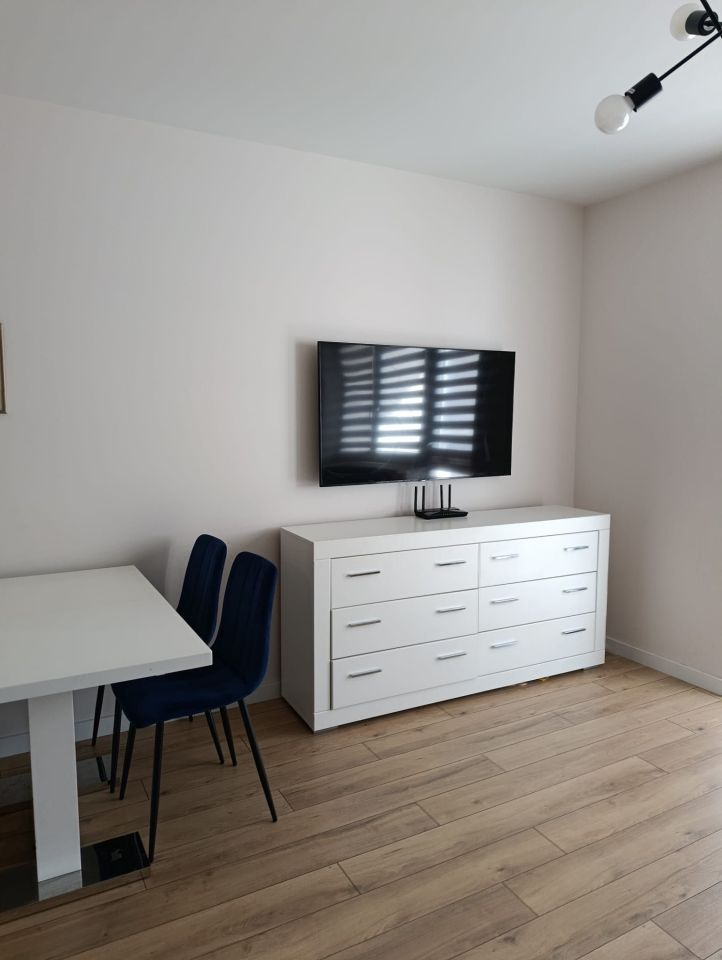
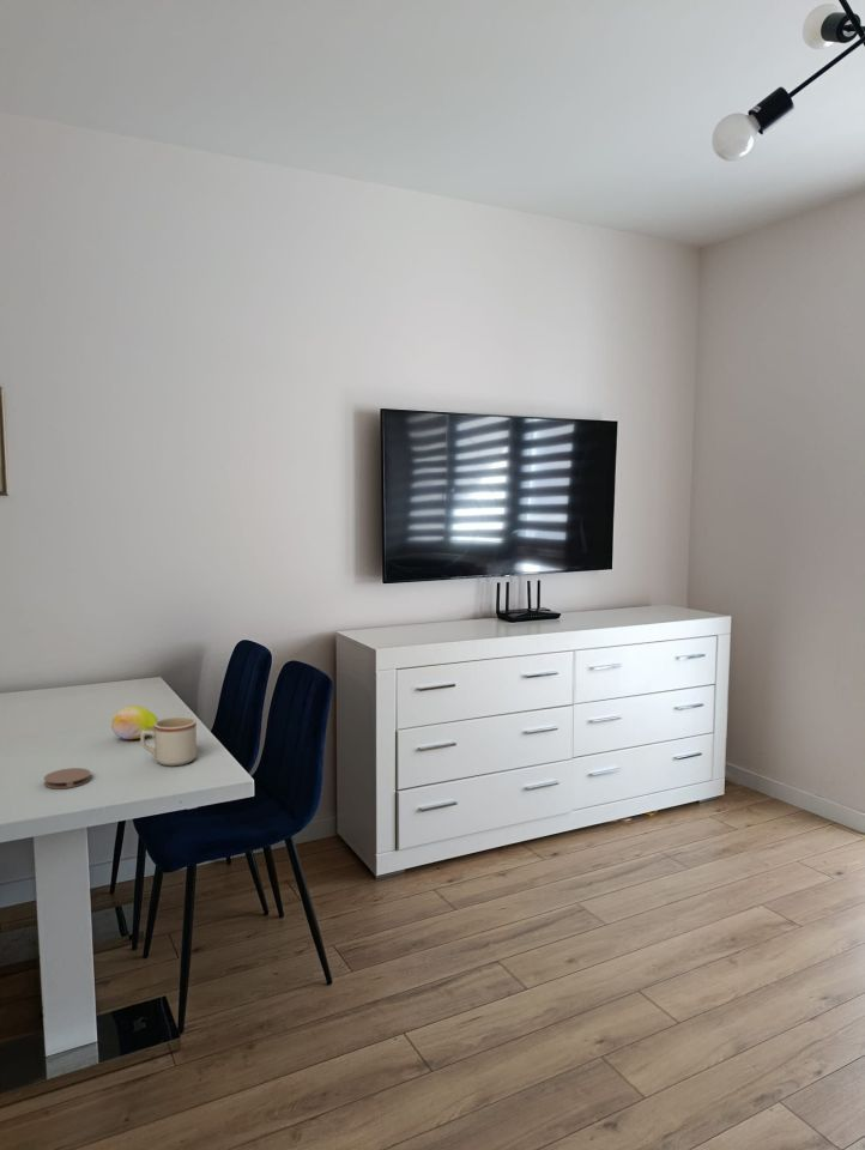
+ mug (169, 742)
+ coaster (67, 777)
+ fruit (135, 721)
